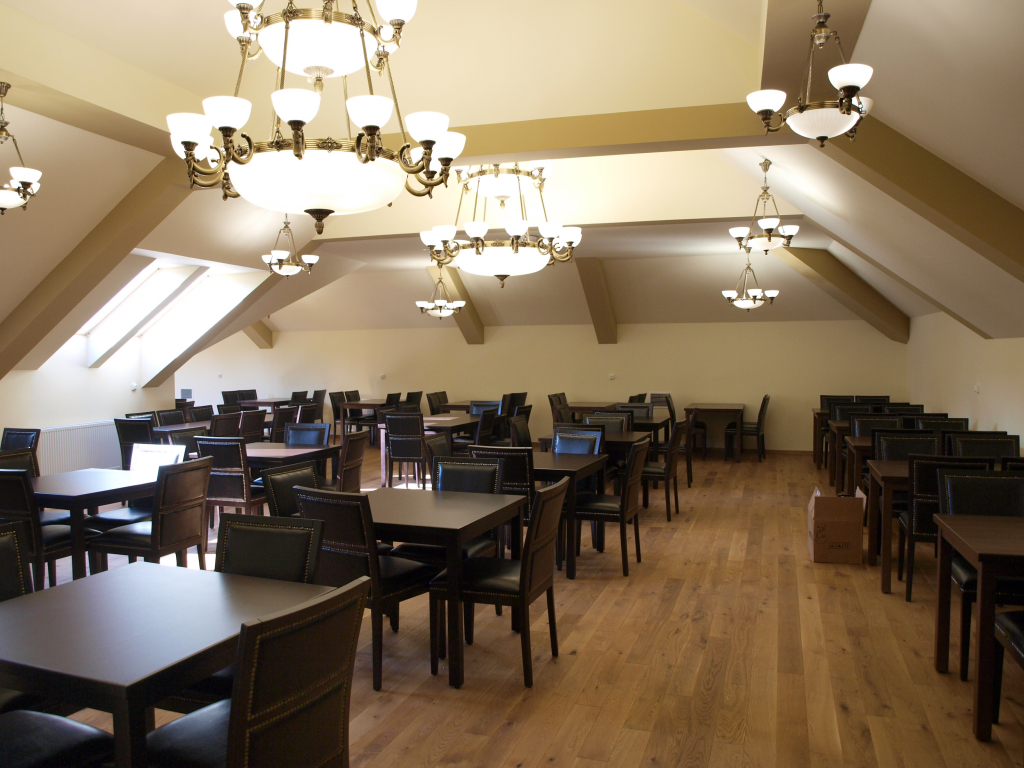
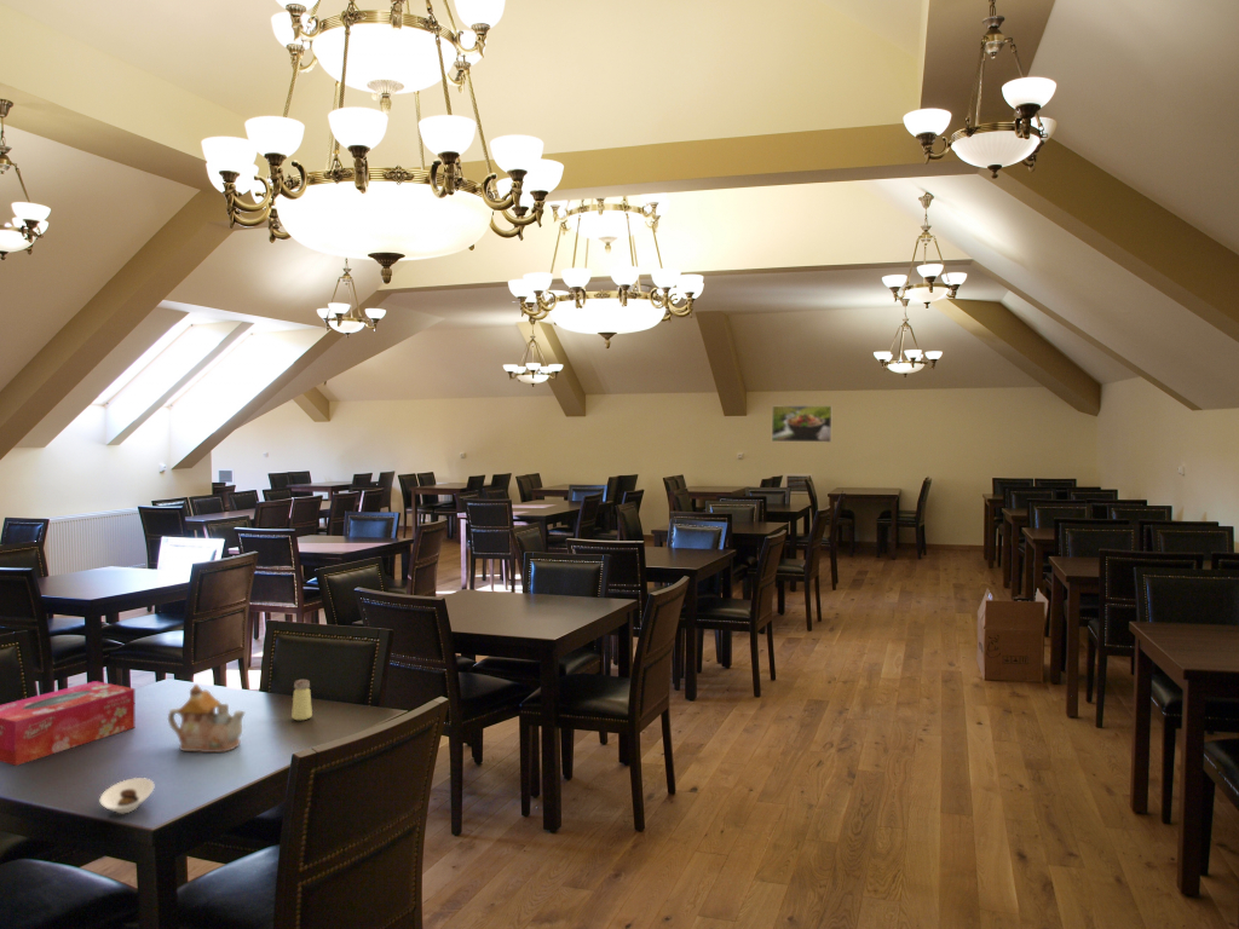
+ teapot (208, 714)
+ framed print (801, 423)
+ tissue box (58, 720)
+ saltshaker (301, 698)
+ saucer (127, 797)
